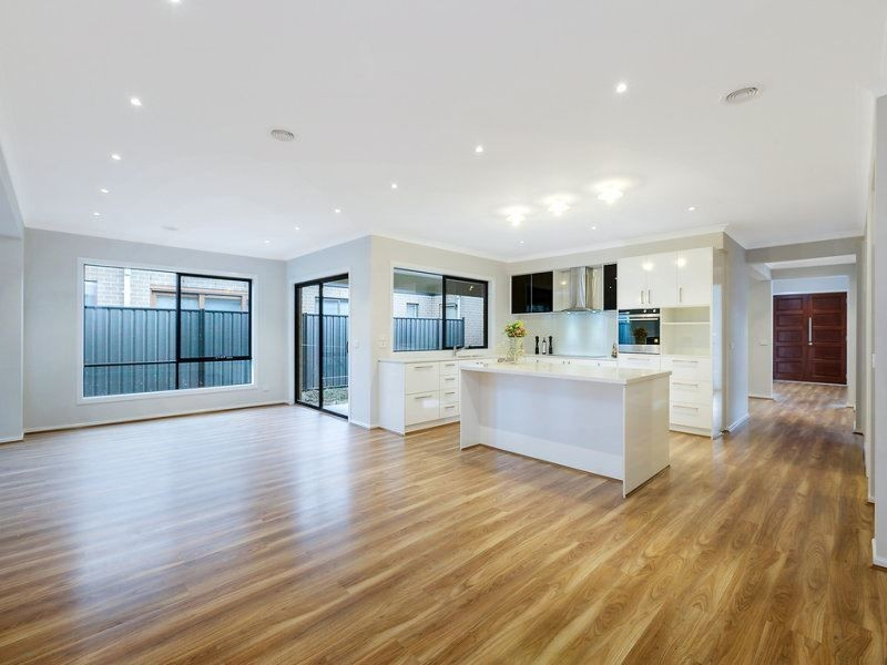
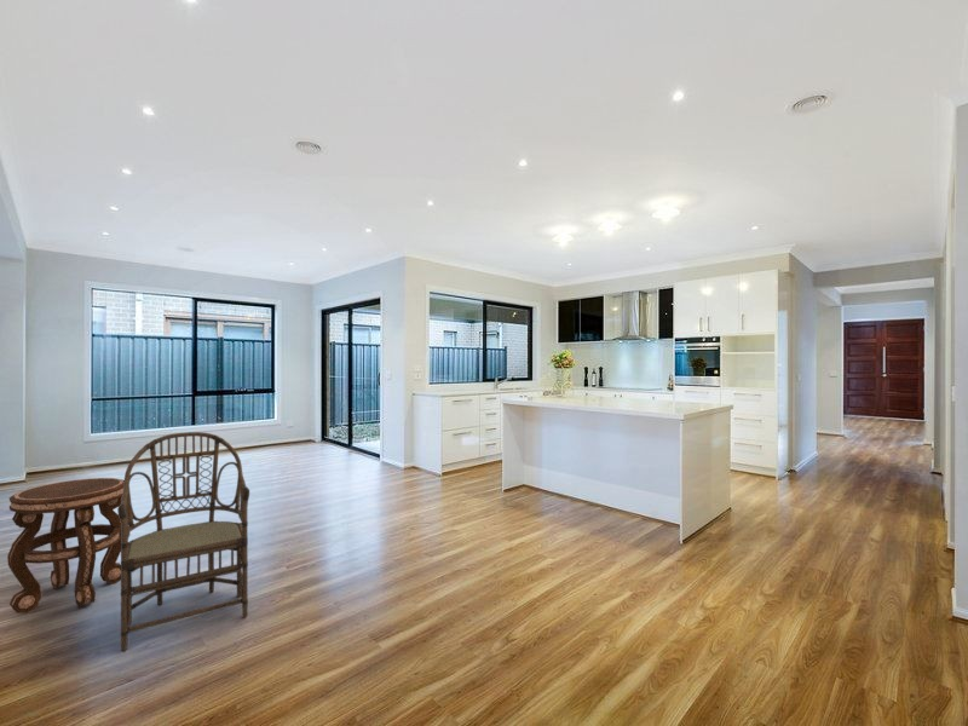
+ side table (71, 537)
+ armchair (186, 525)
